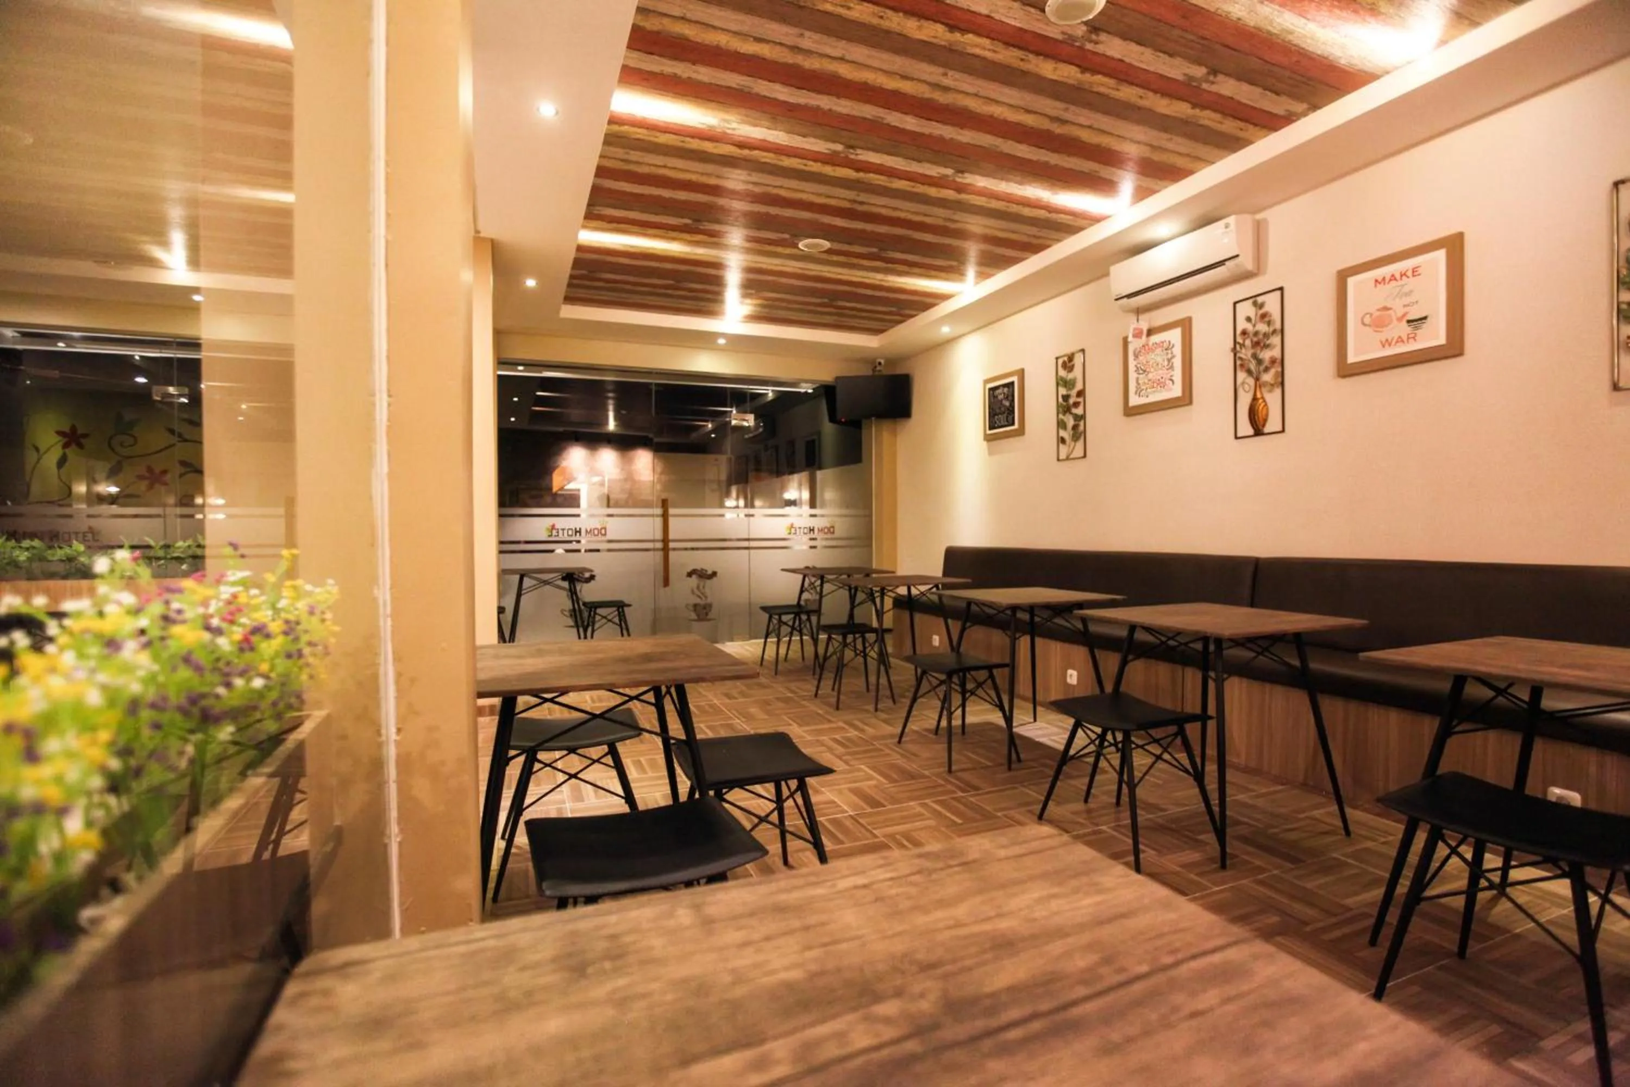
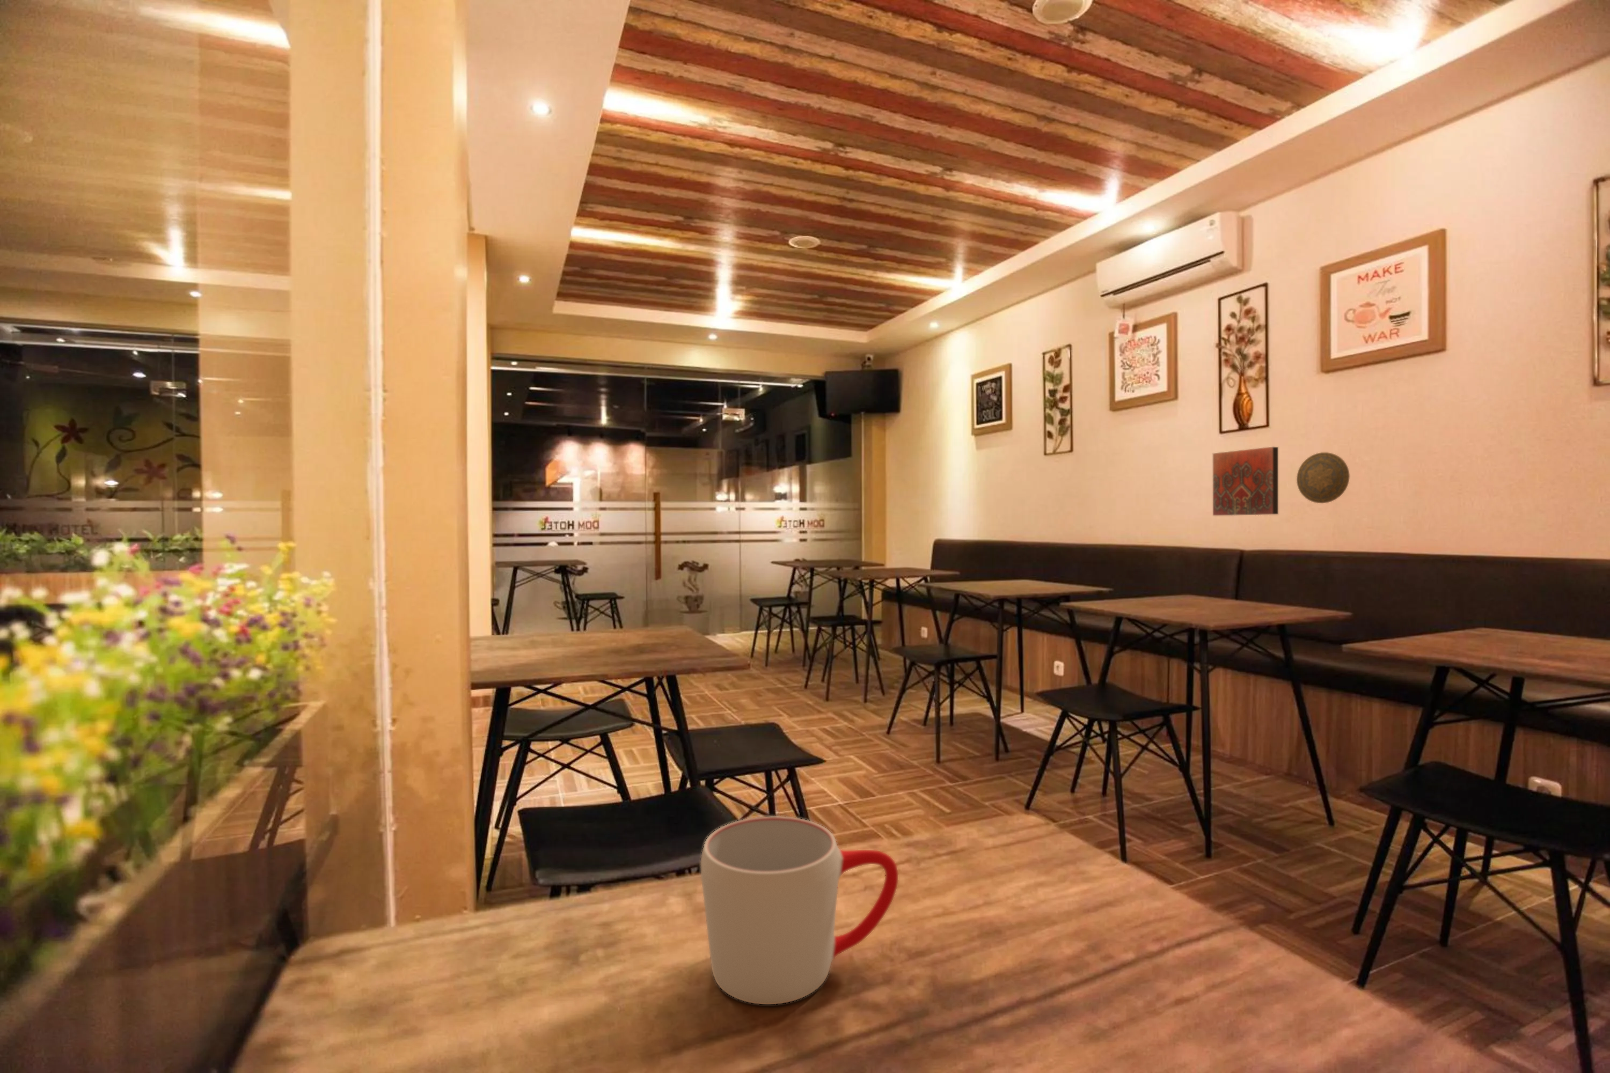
+ decorative tile (1243, 483)
+ mug (801, 901)
+ decorative plate (1321, 478)
